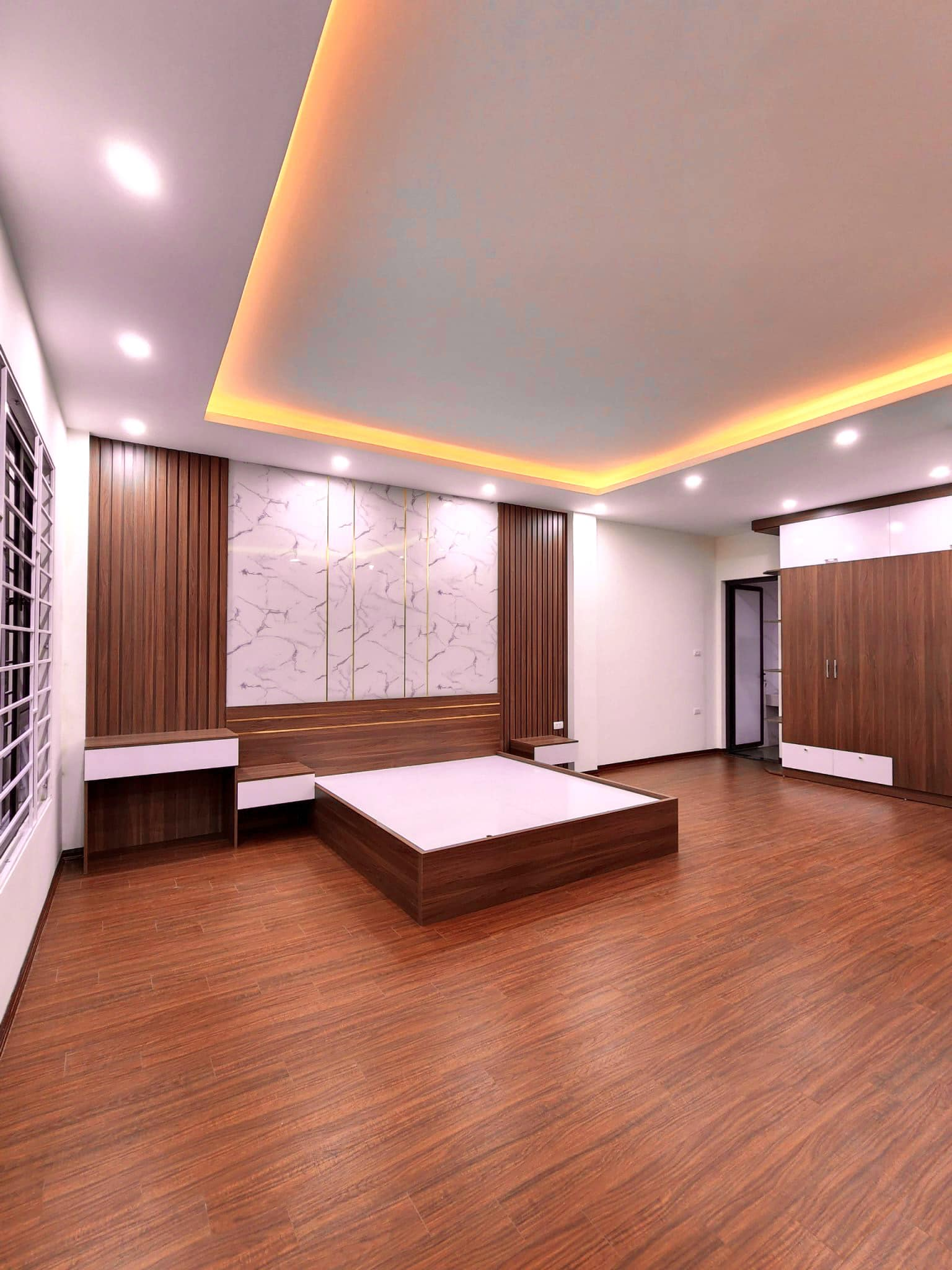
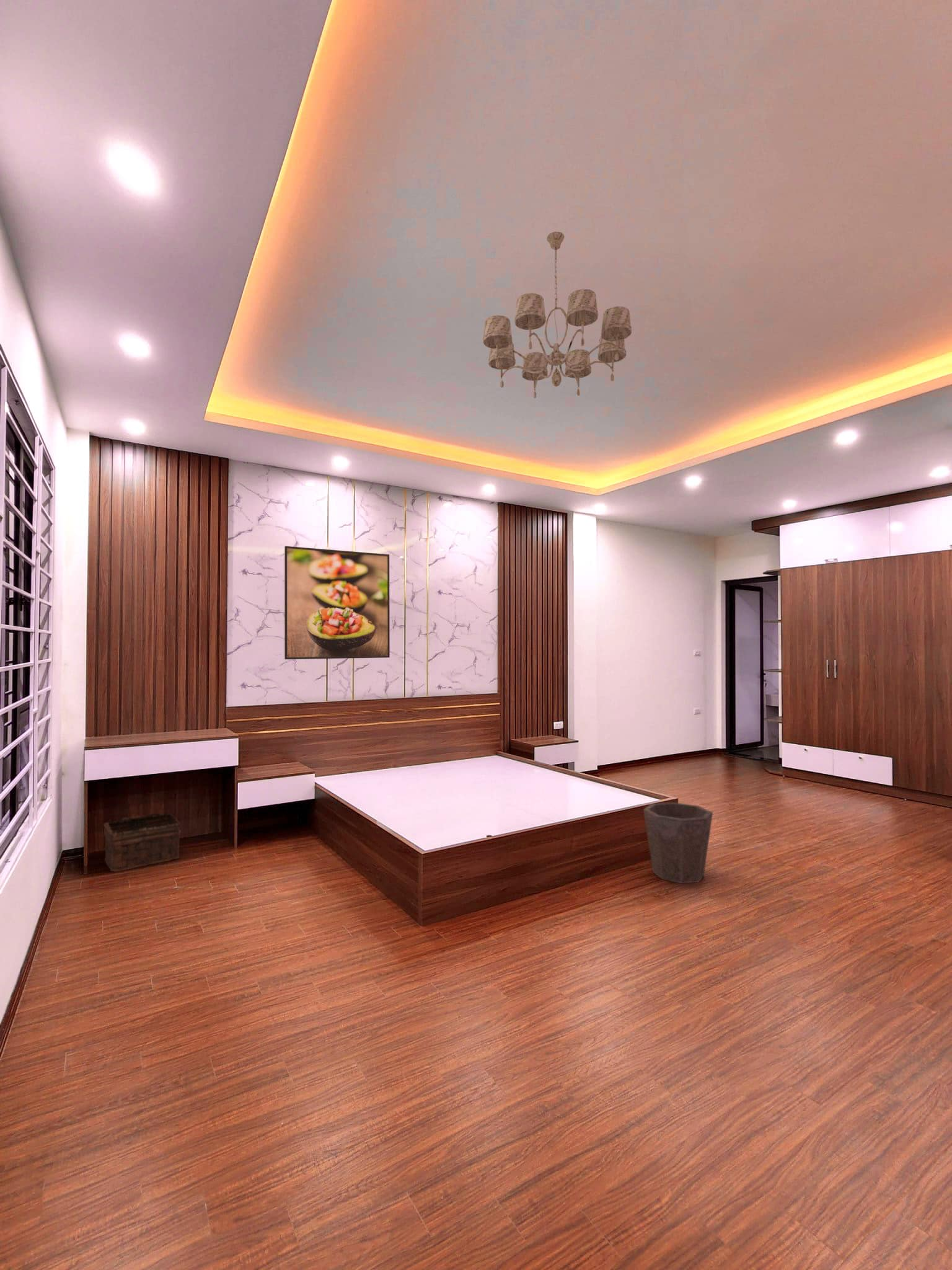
+ waste bin (677, 842)
+ basket (142, 836)
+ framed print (339, 604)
+ chandelier (555, 312)
